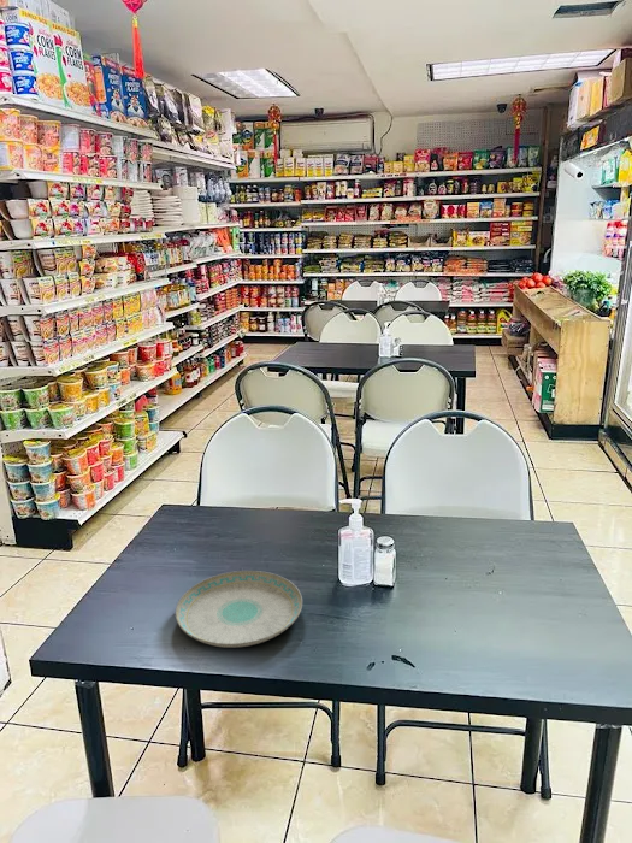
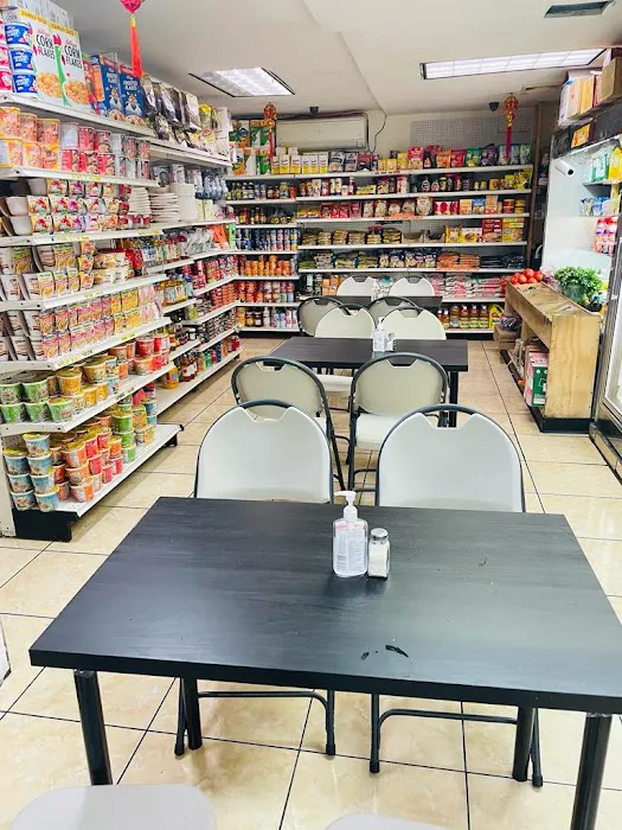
- plate (240, 608)
